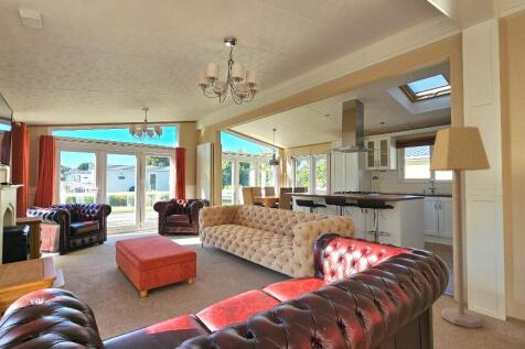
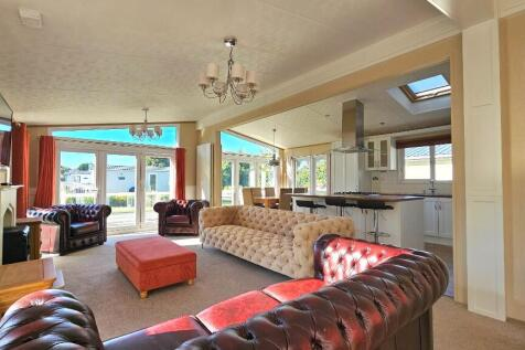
- lamp (459, 222)
